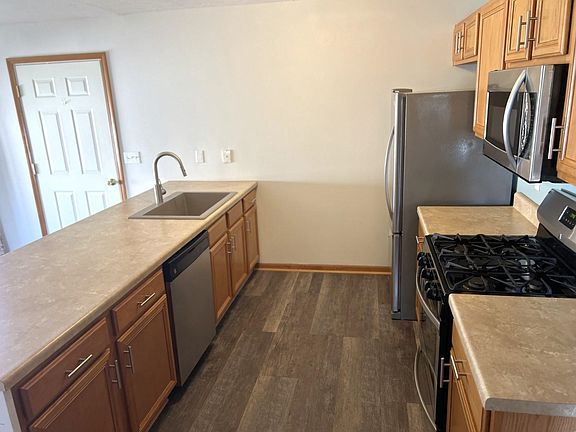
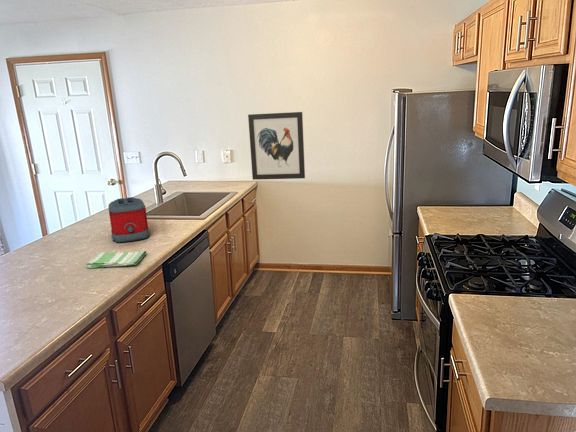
+ toaster (128, 217)
+ wall art (276, 146)
+ dish towel (117, 258)
